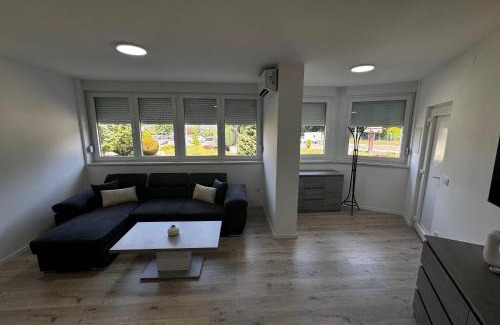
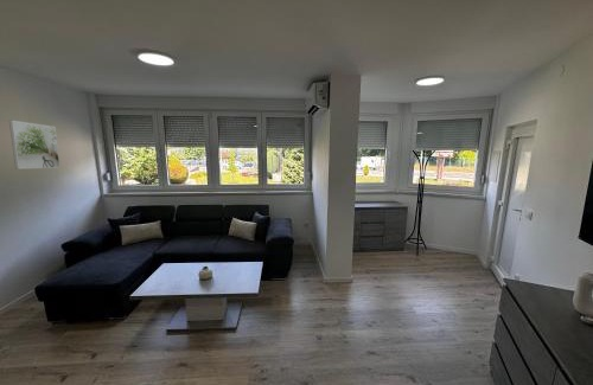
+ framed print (37, 146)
